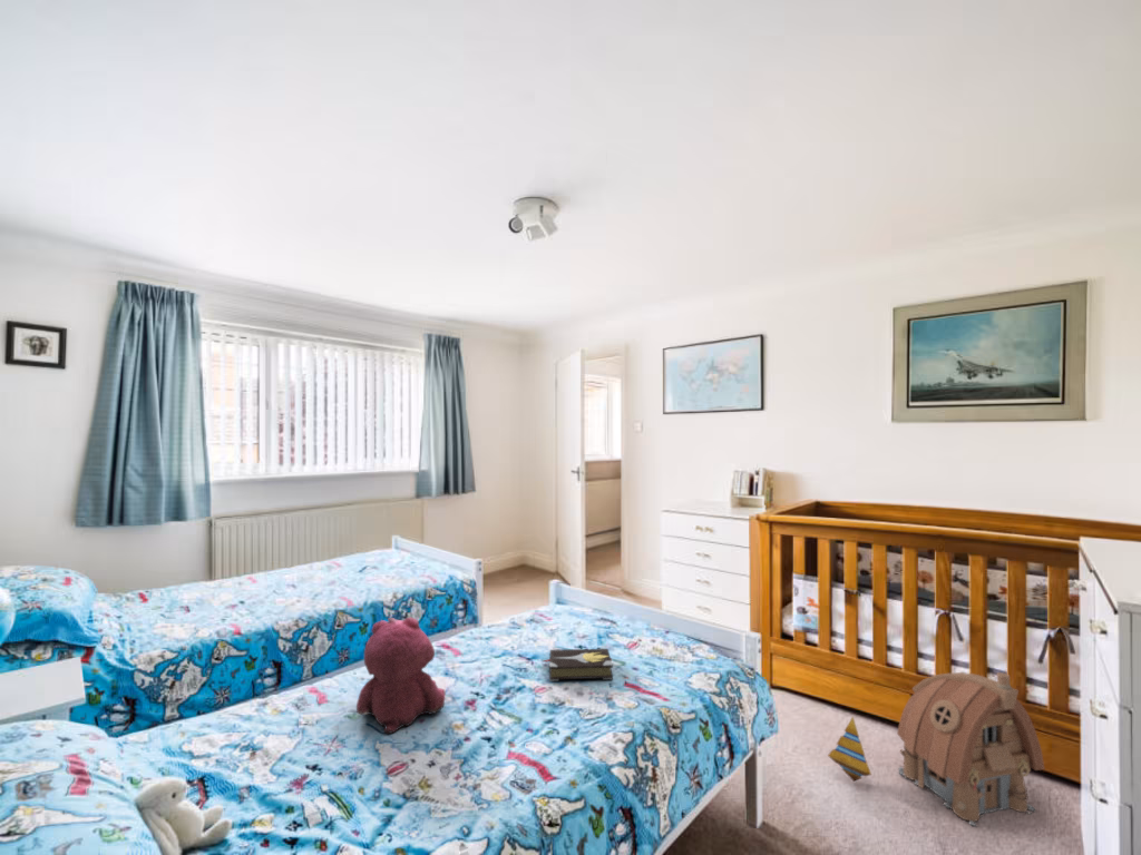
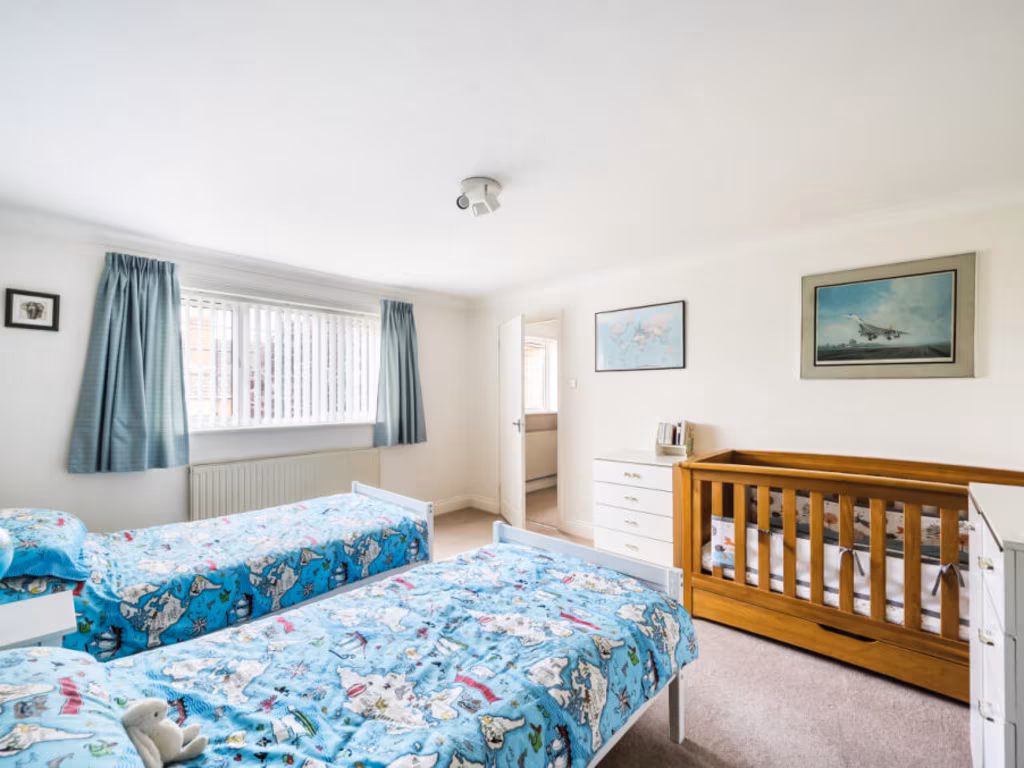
- teddy bear (399, 664)
- toy house (960, 723)
- hardback book (579, 662)
- stacking toy (847, 747)
